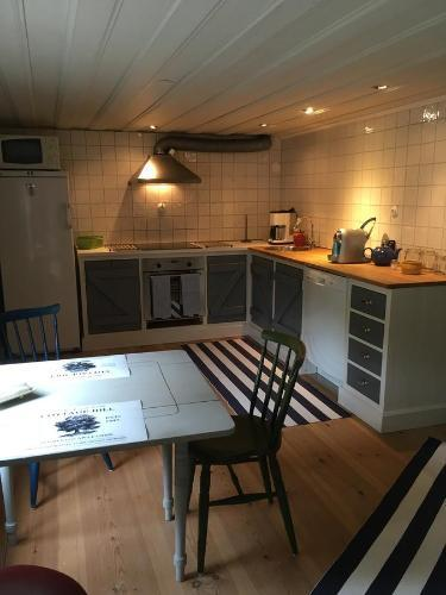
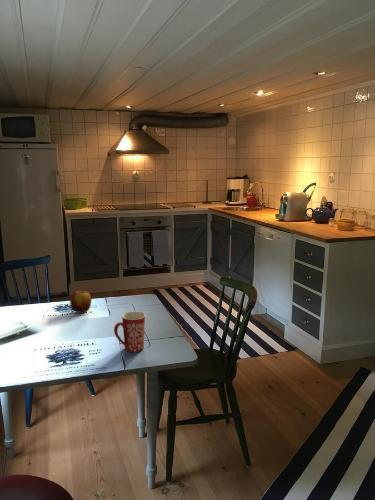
+ mug (129, 333)
+ apple (80, 301)
